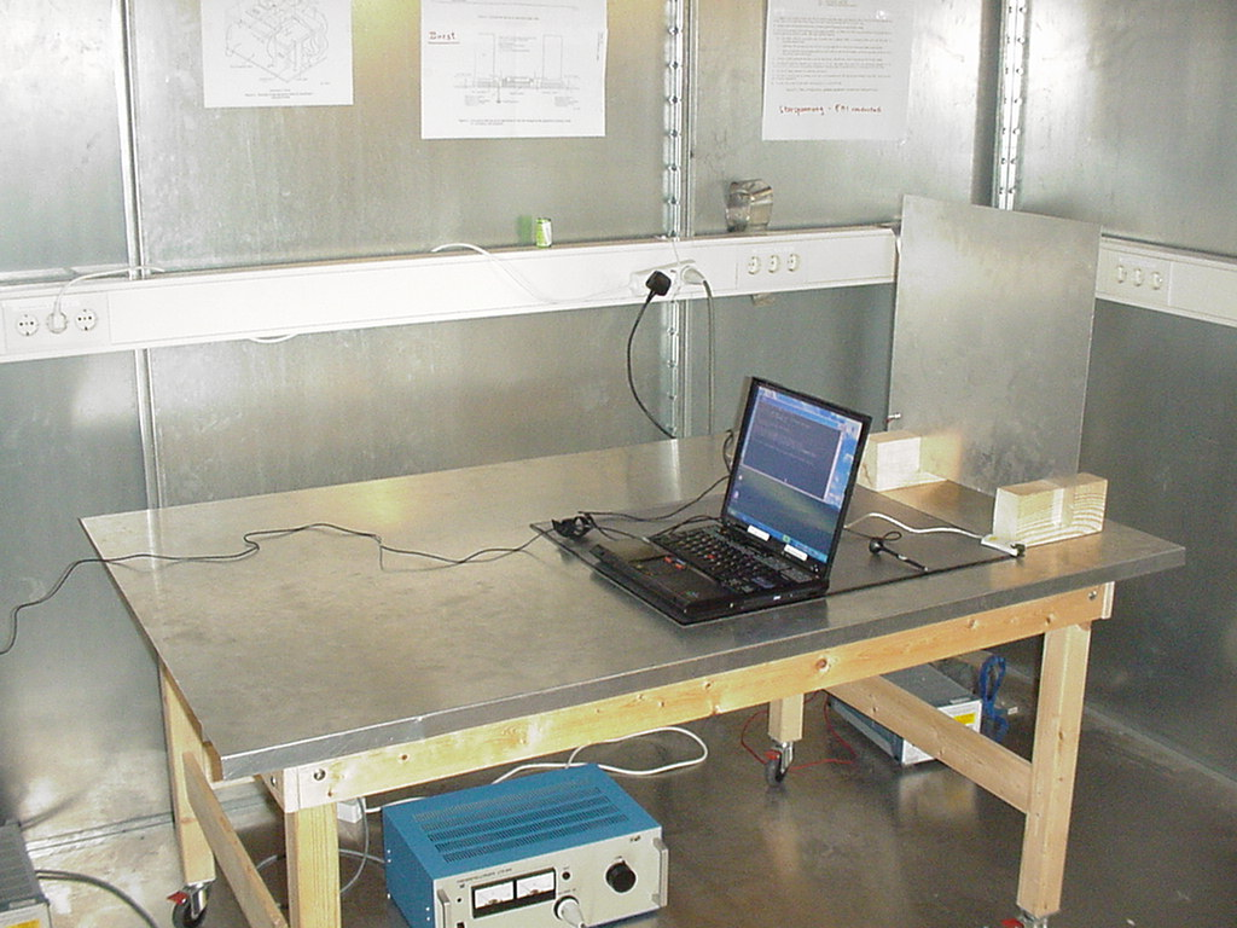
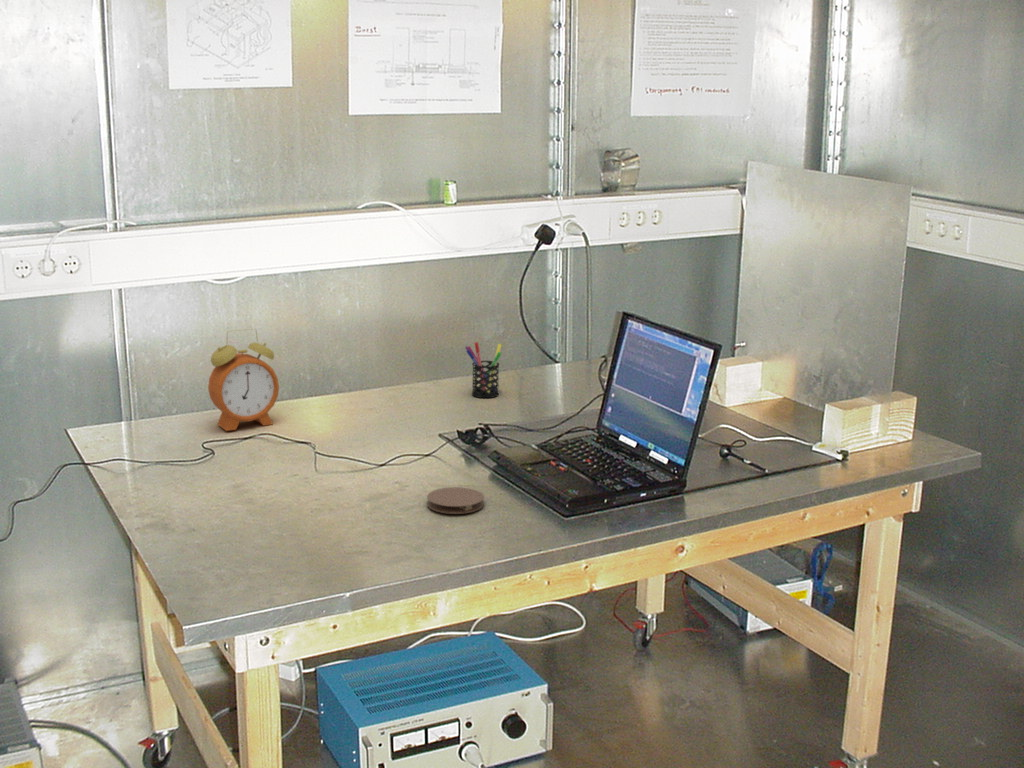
+ coaster (455, 500)
+ pen holder (487, 368)
+ alarm clock (243, 377)
